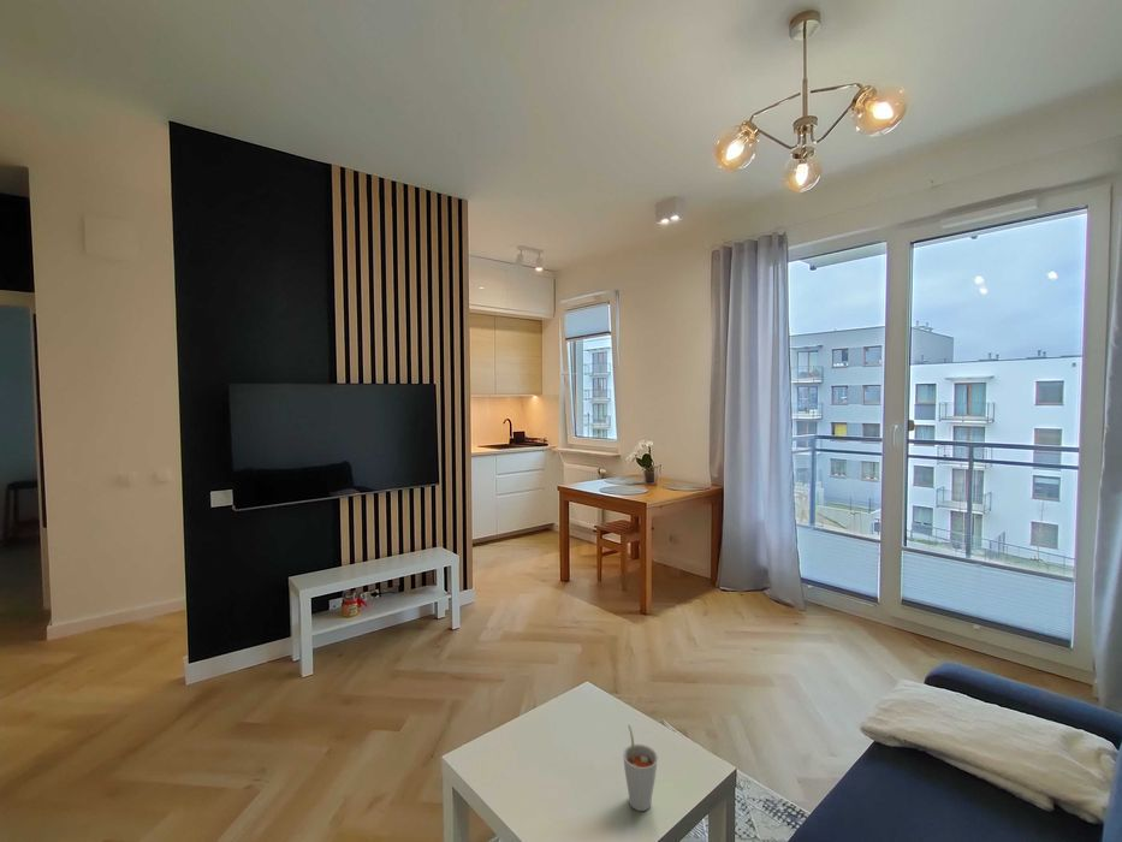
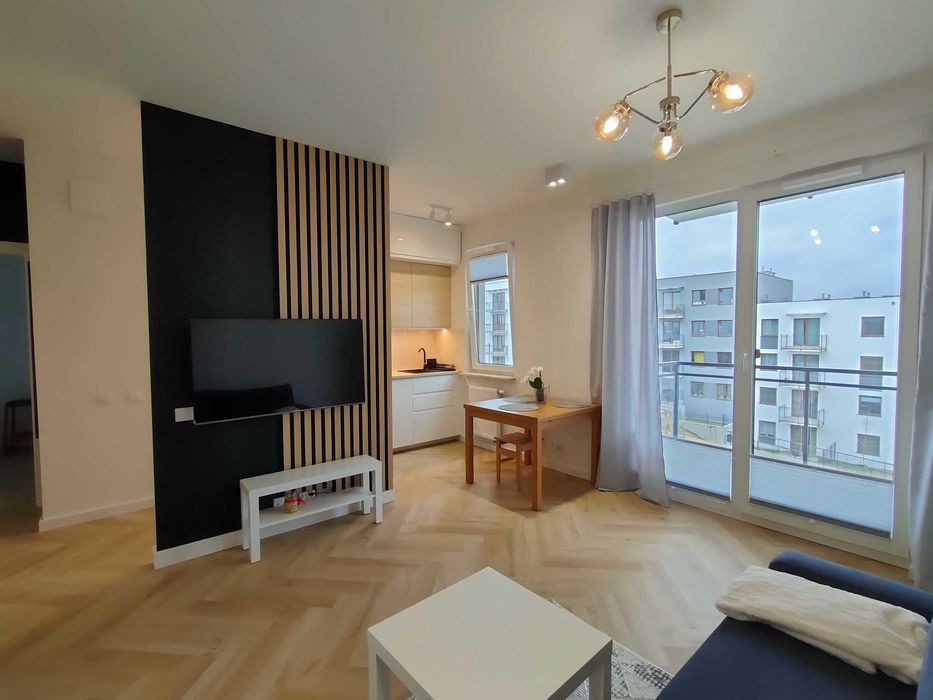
- cup (639, 767)
